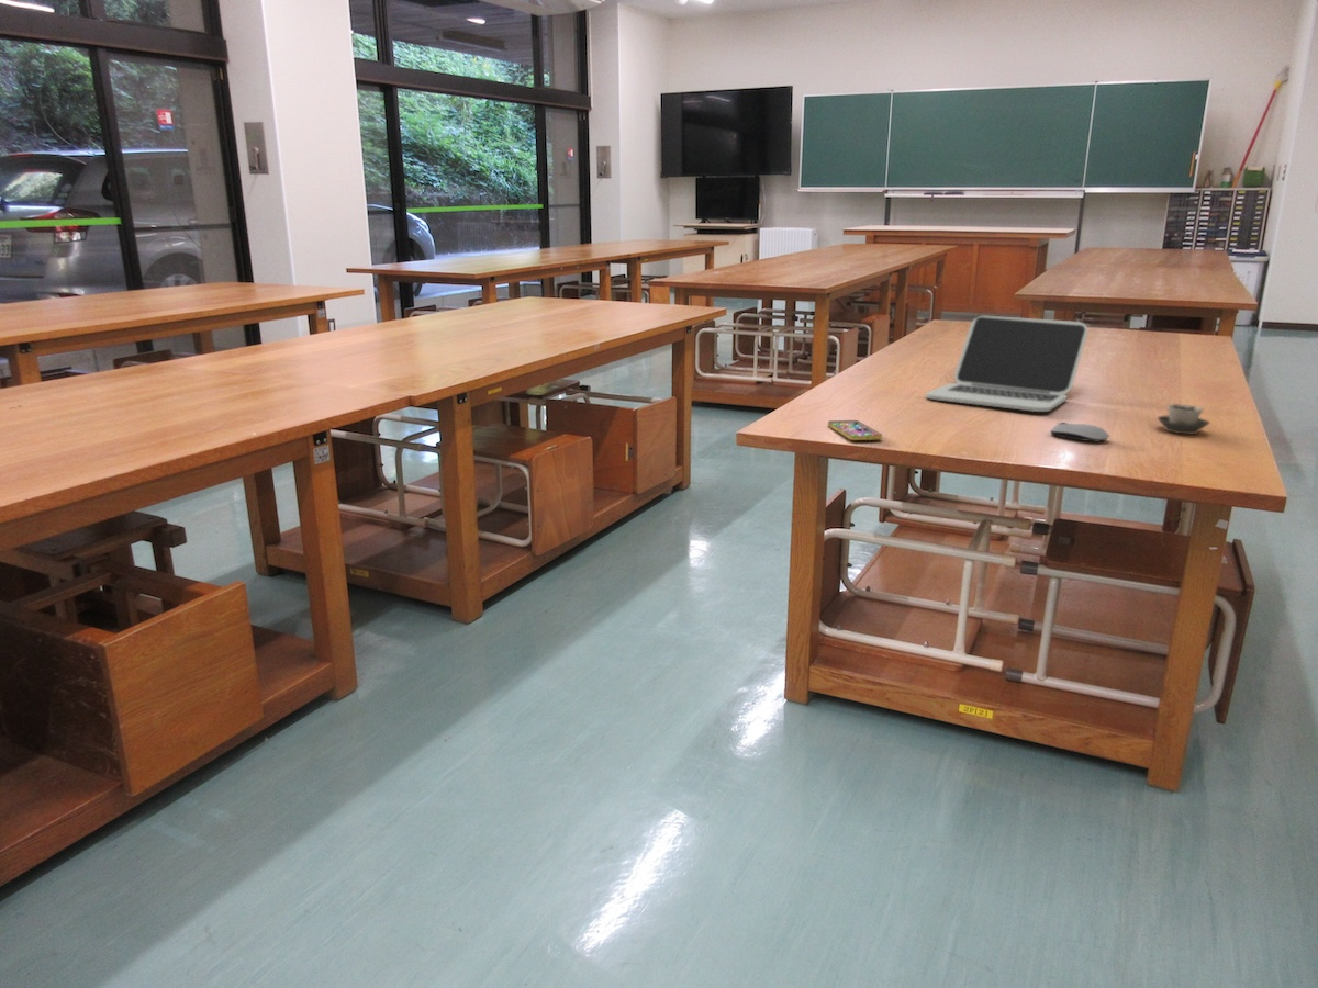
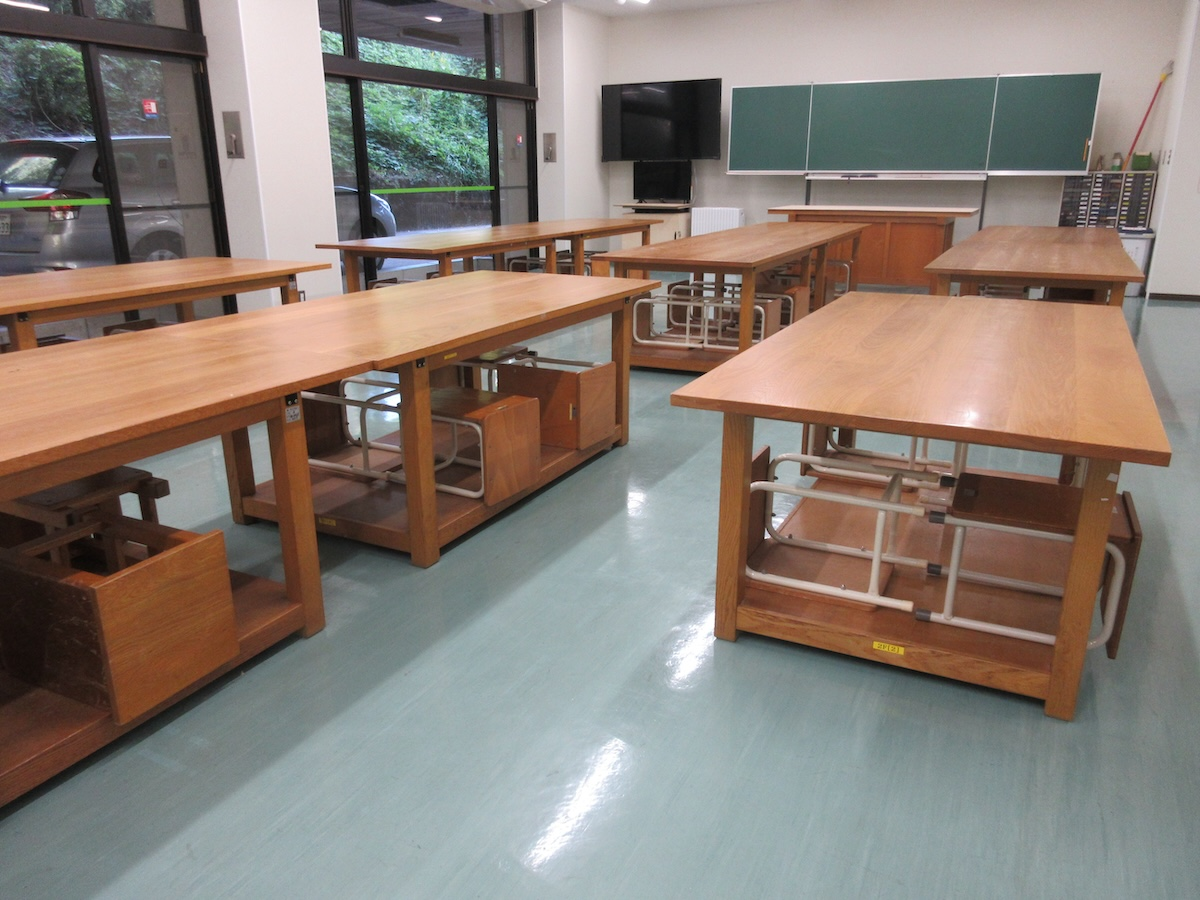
- computer mouse (1080, 430)
- smartphone (853, 429)
- laptop (1007, 359)
- cup (1183, 418)
